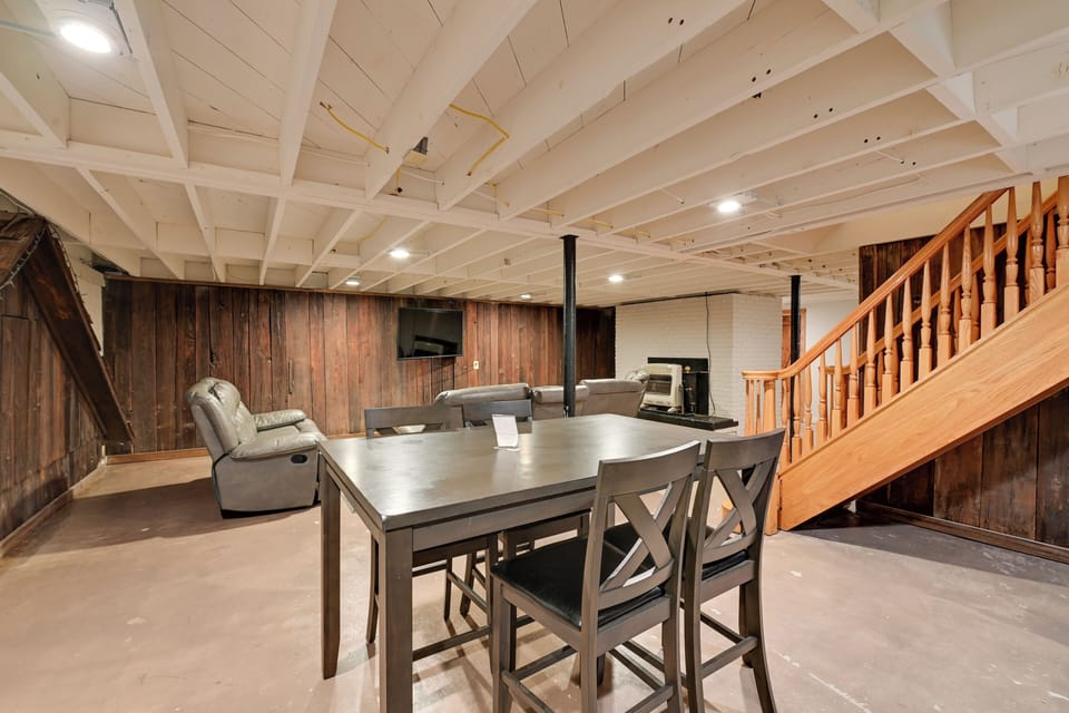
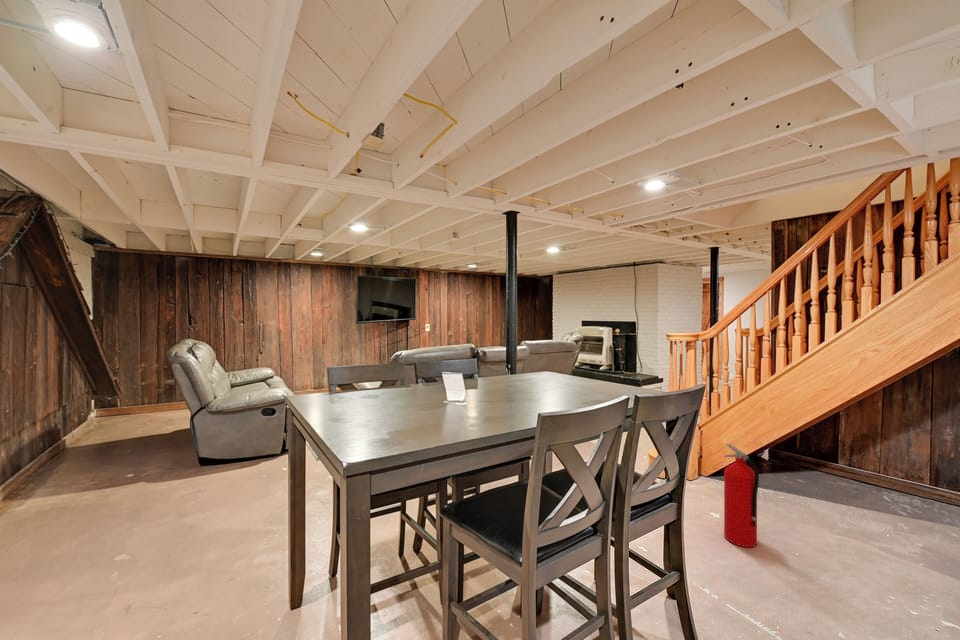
+ fire extinguisher (740, 494)
